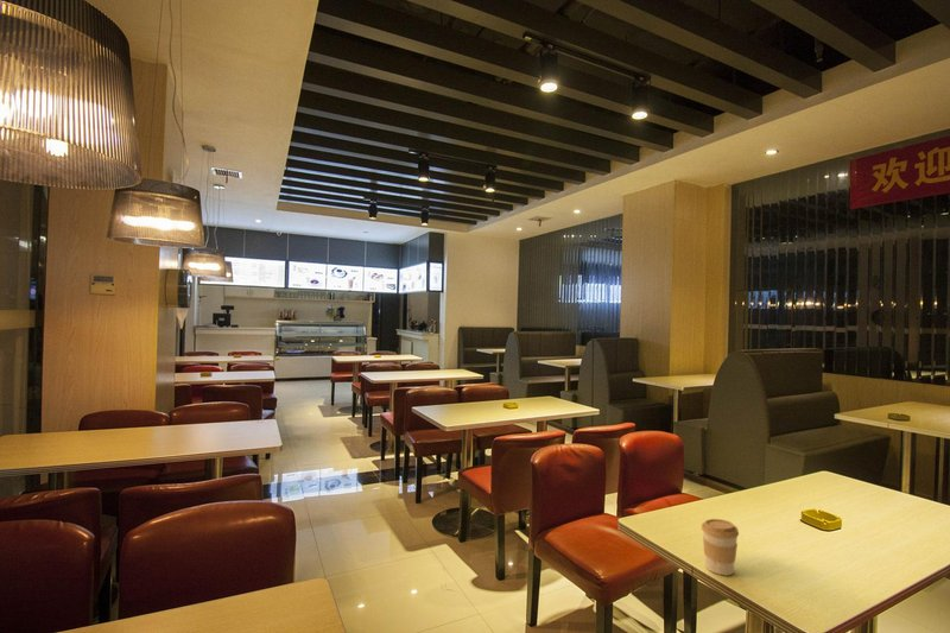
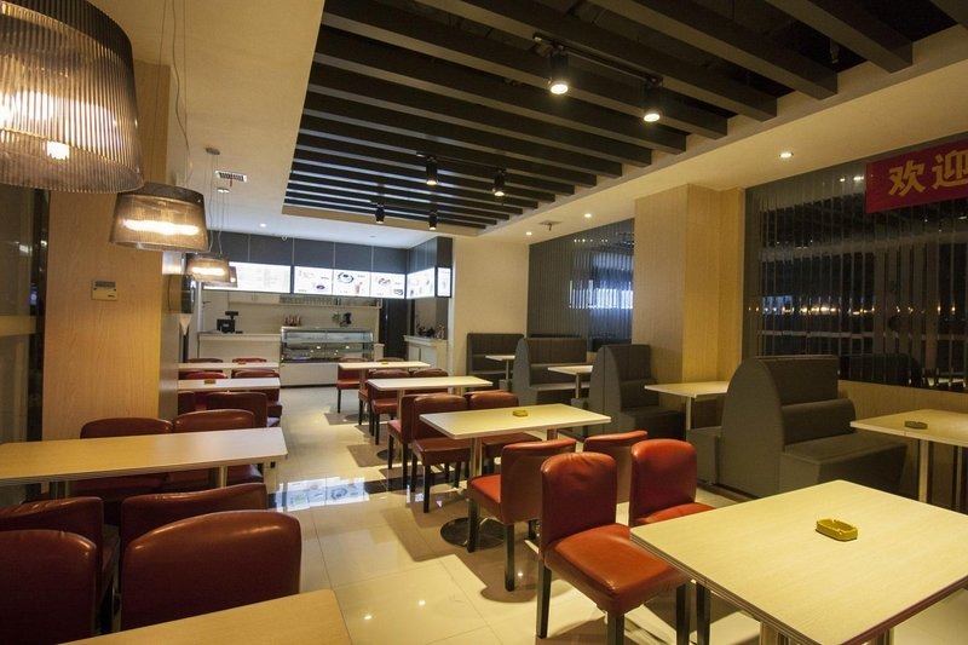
- coffee cup (718, 545)
